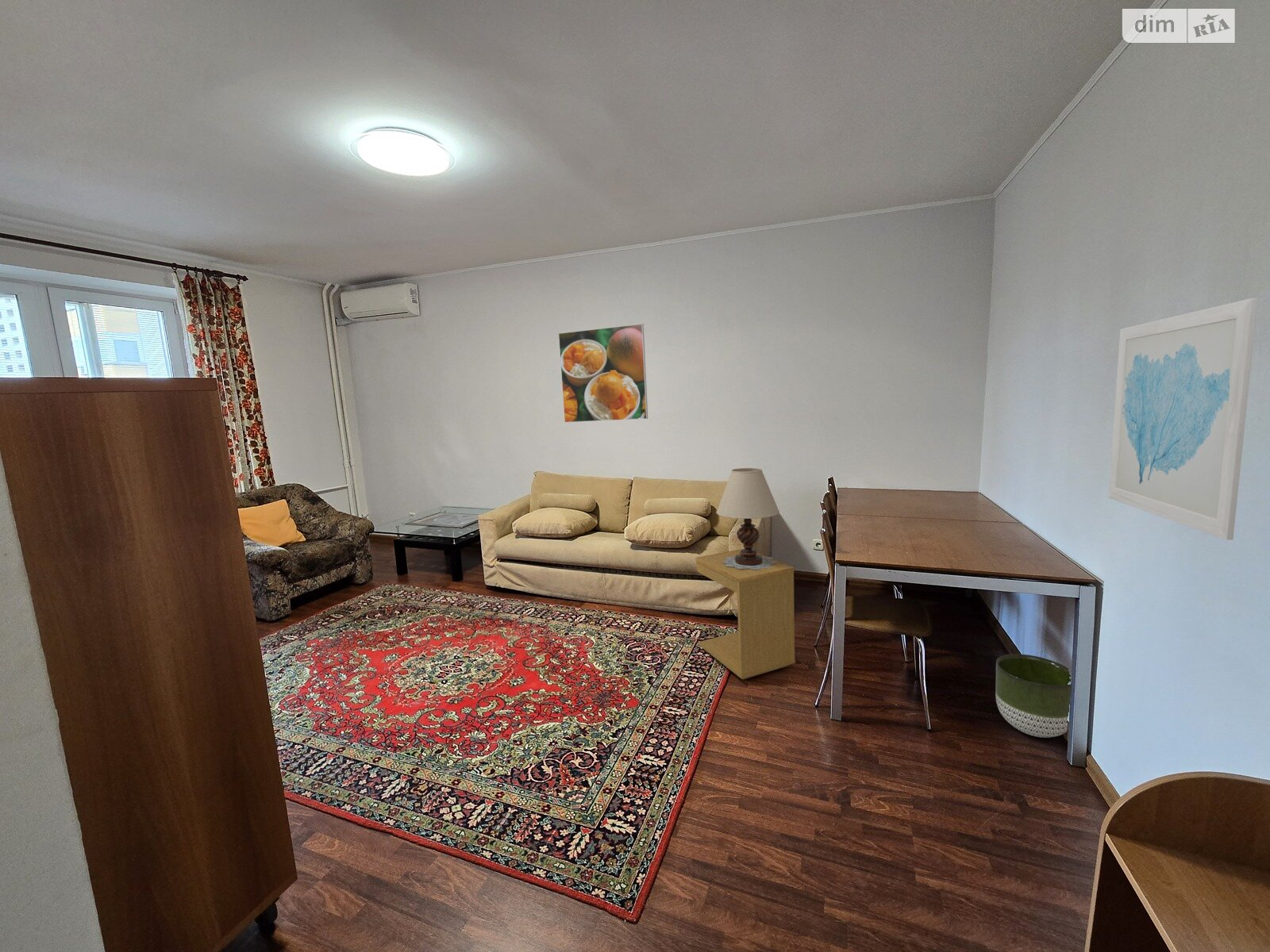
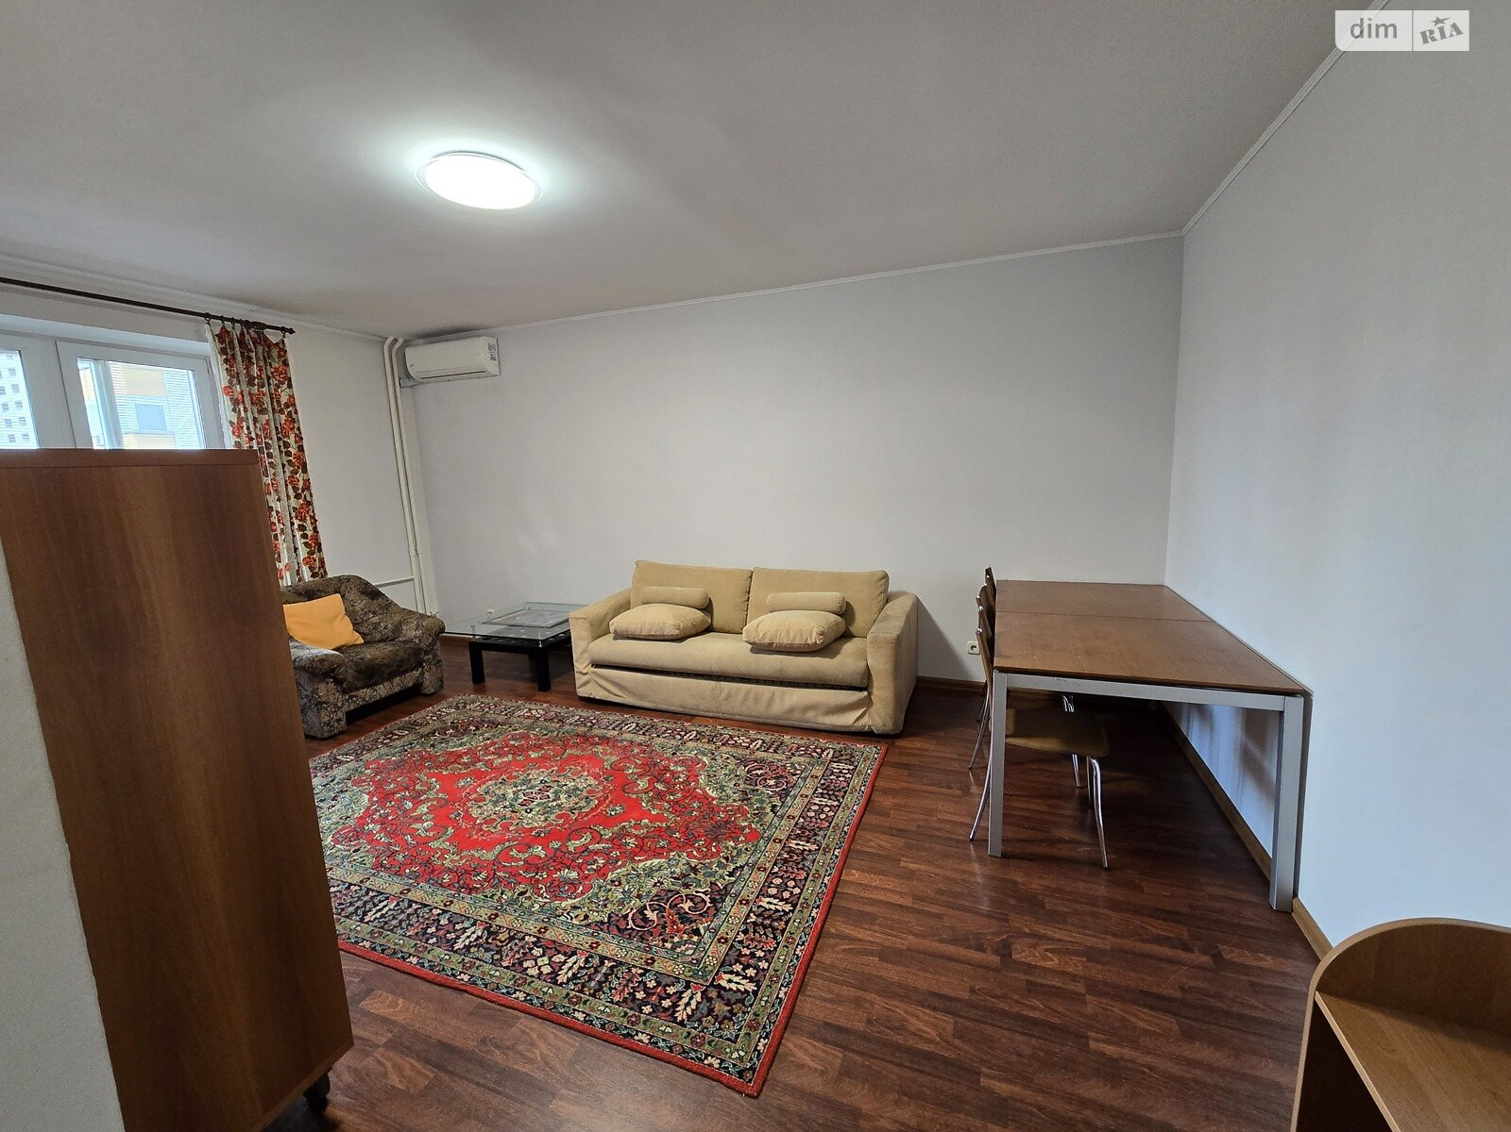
- side table (743, 611)
- table lamp (747, 516)
- planter (1033, 699)
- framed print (602, 375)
- wall art (1168, 418)
